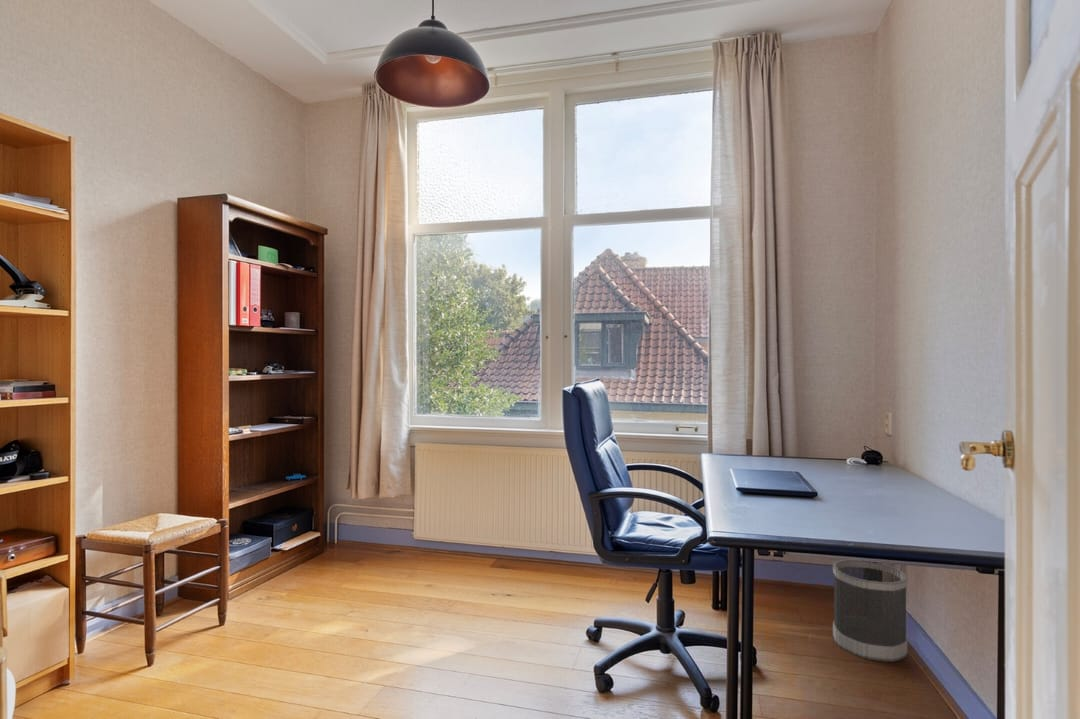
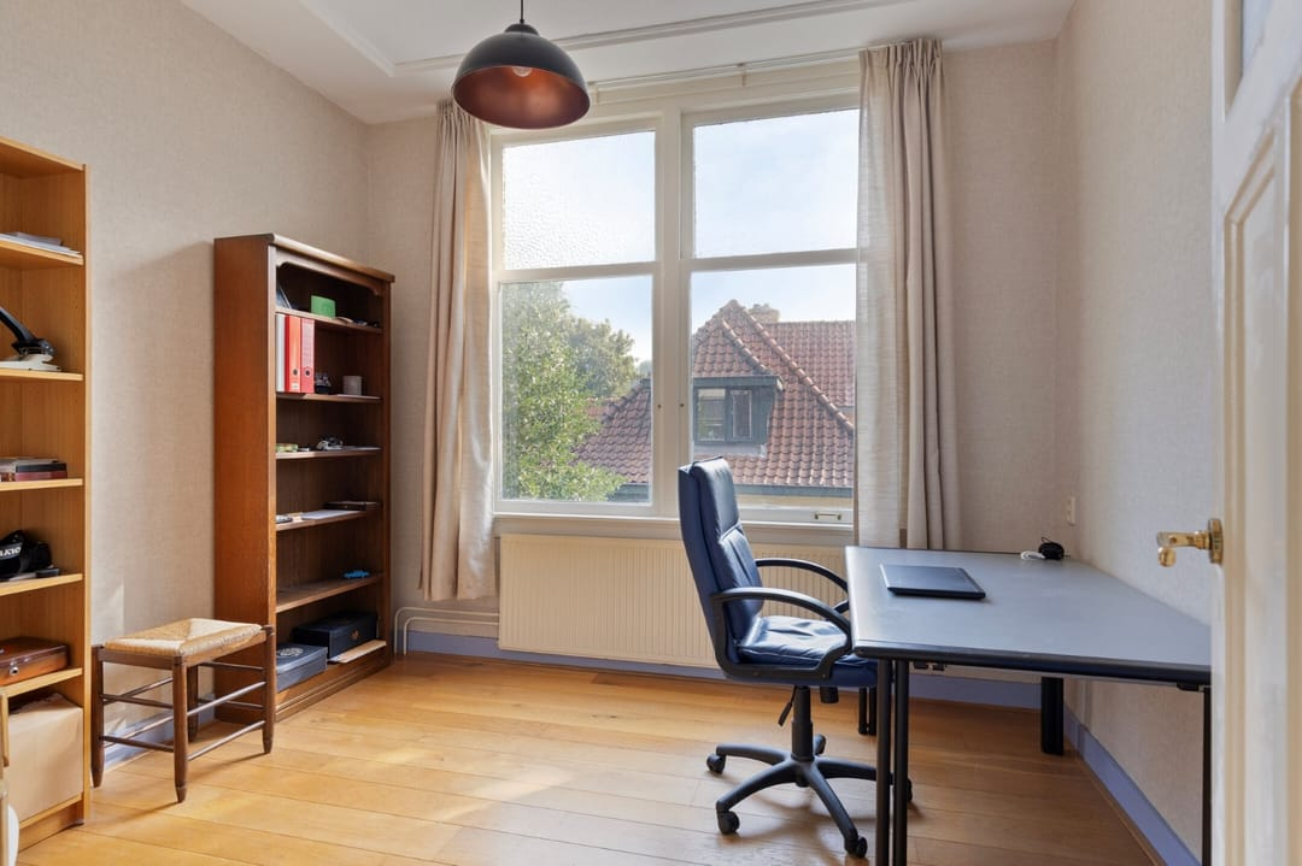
- wastebasket (869, 607)
